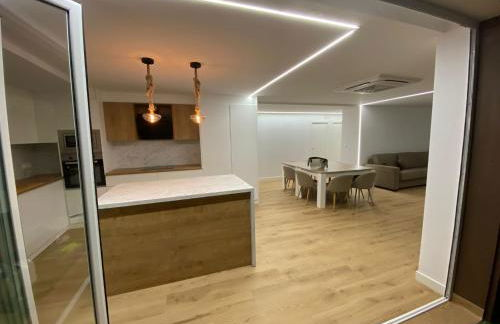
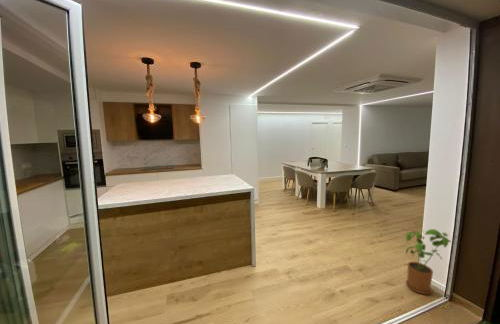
+ house plant (420, 259)
